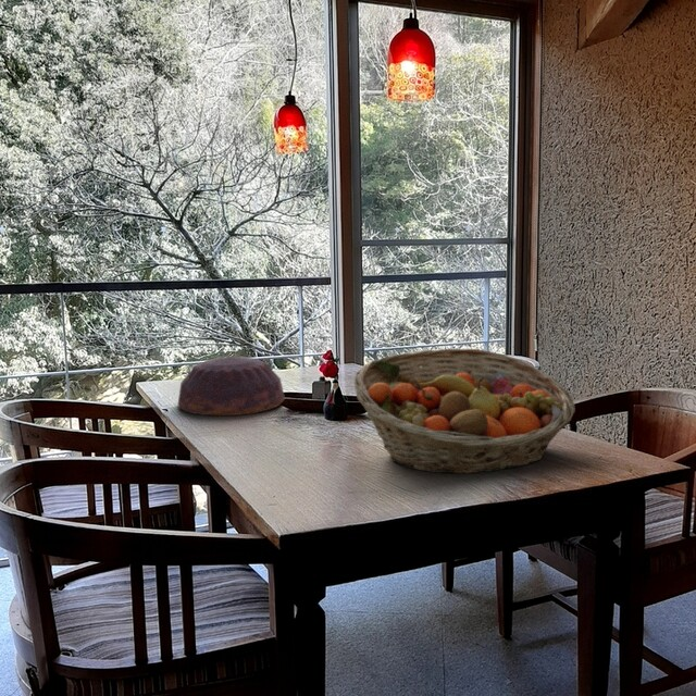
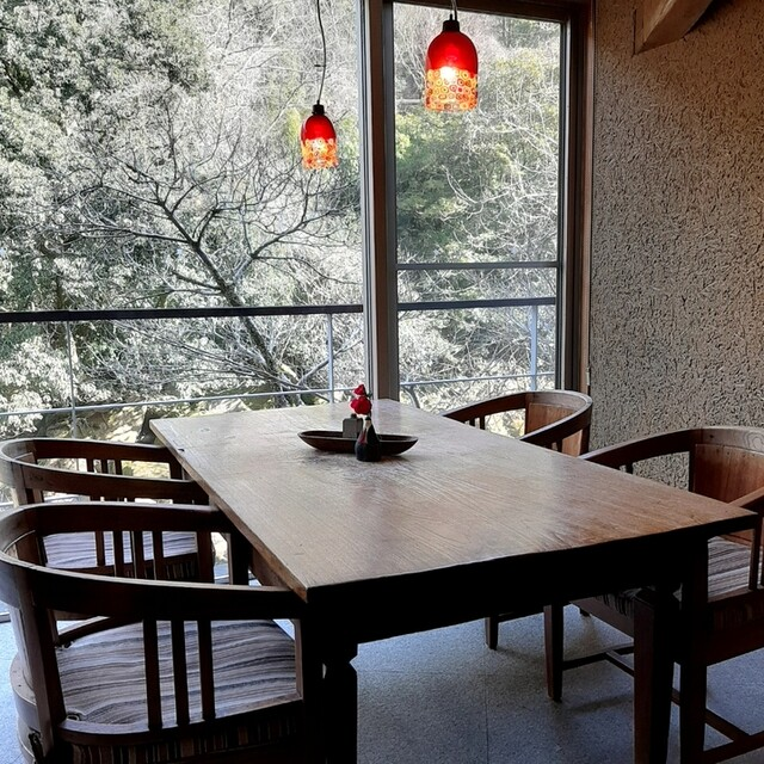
- bowl (231, 380)
- fruit basket (462, 407)
